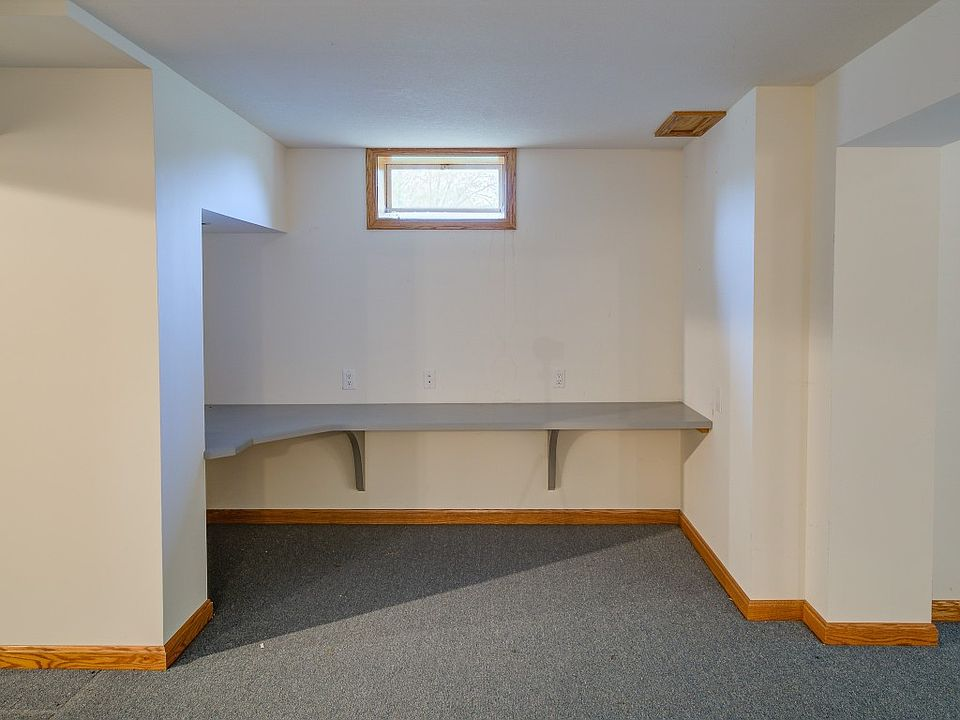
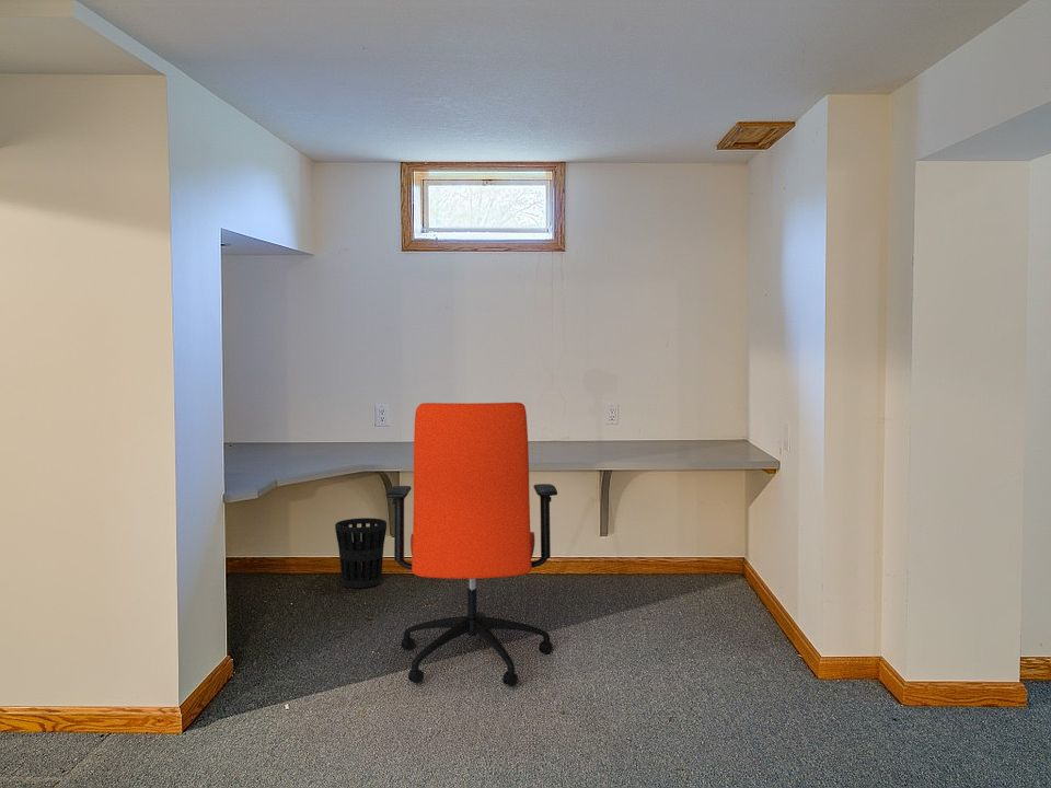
+ office chair (472, 529)
+ wastebasket (361, 552)
